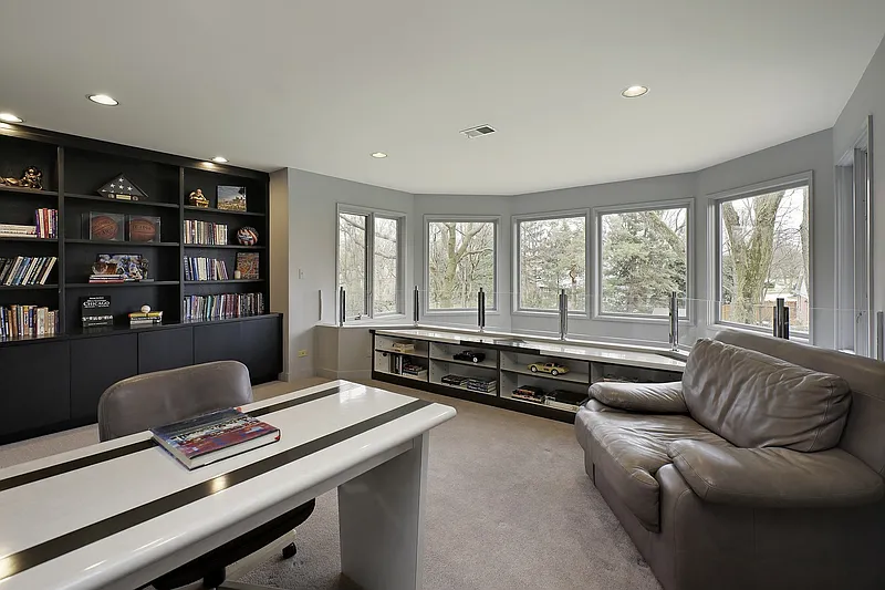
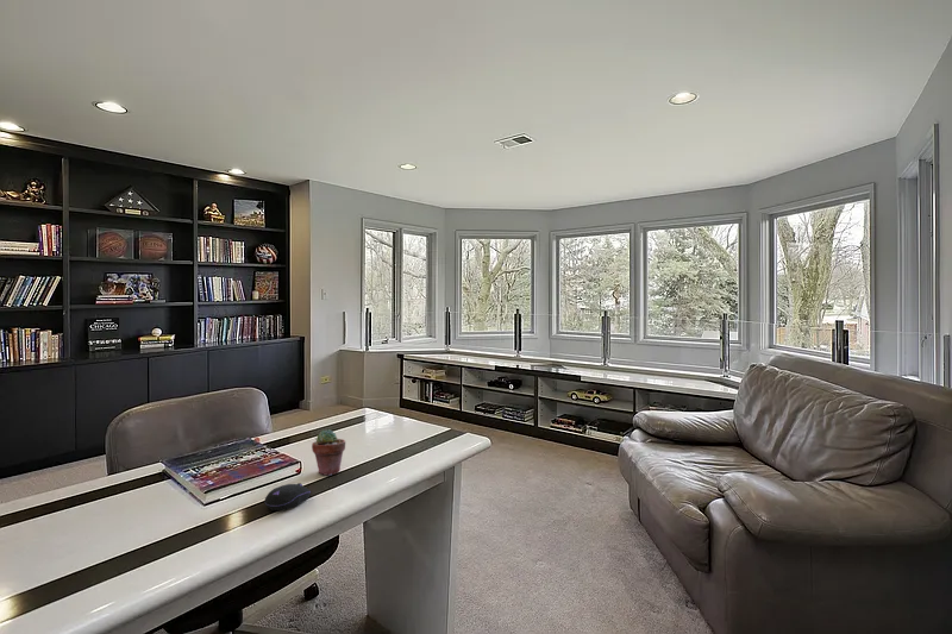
+ potted succulent (328, 450)
+ computer mouse (288, 494)
